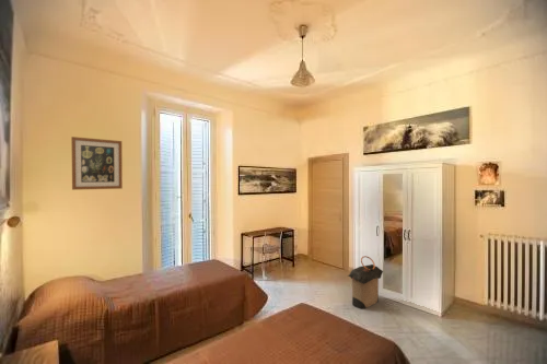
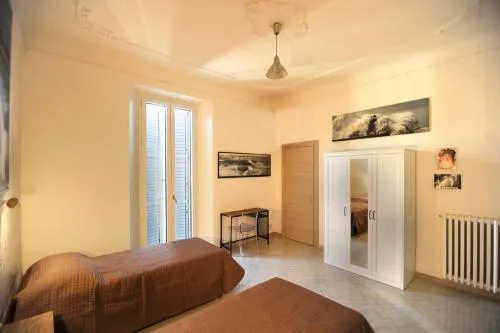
- wall art (97, 164)
- laundry hamper (365, 280)
